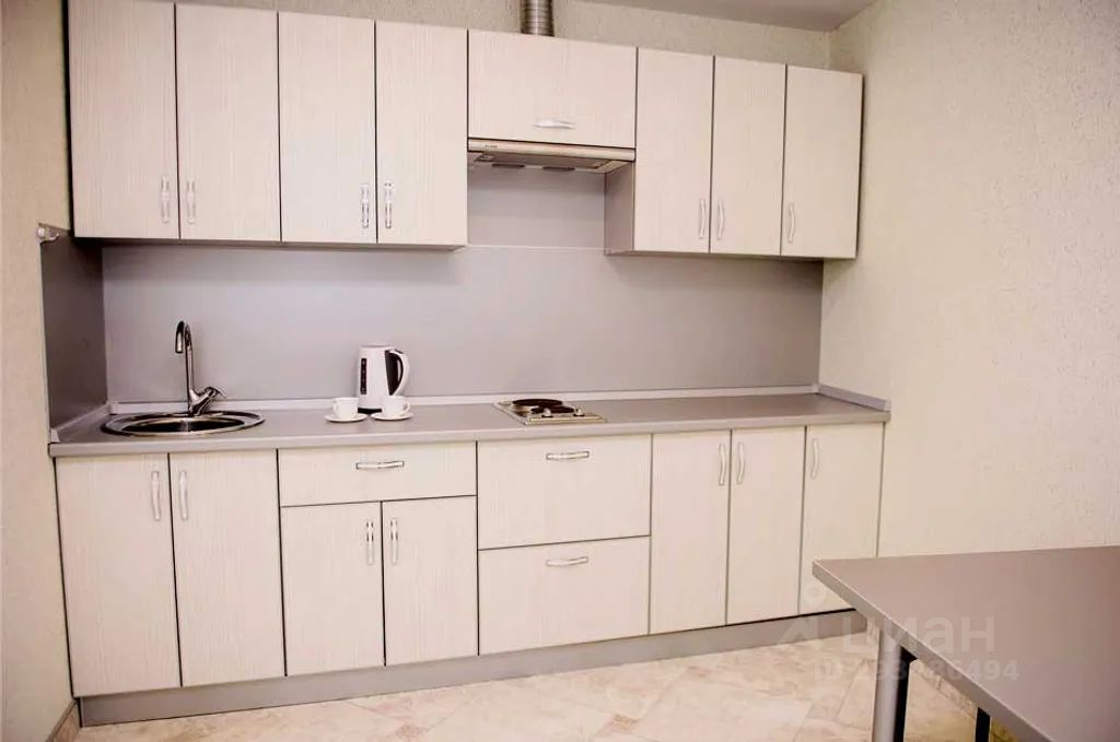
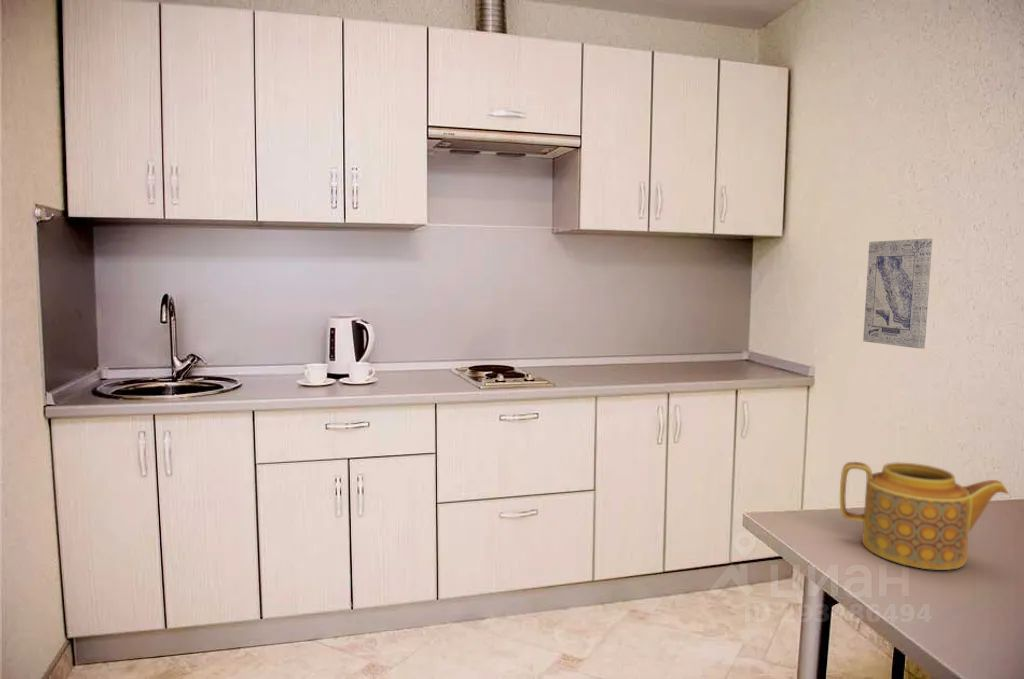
+ teapot (919, 511)
+ wall art (895, 292)
